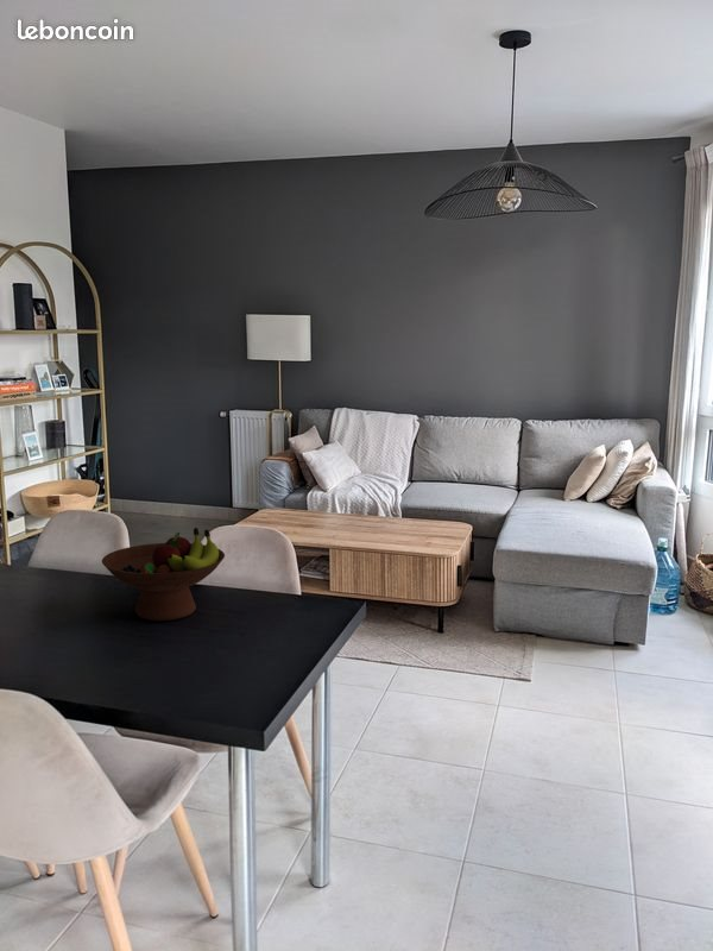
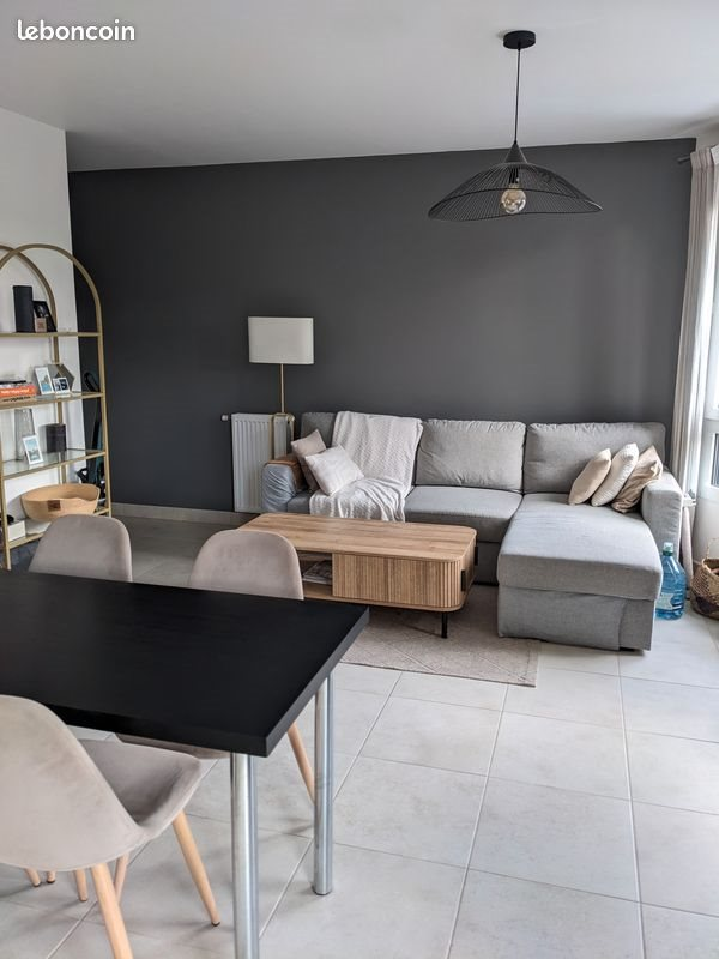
- fruit bowl (164, 573)
